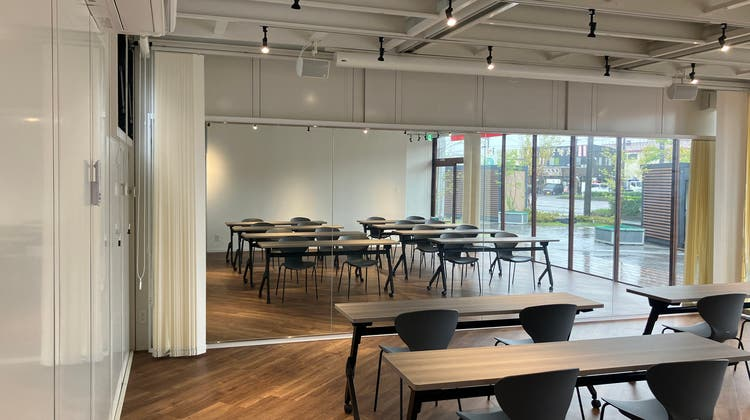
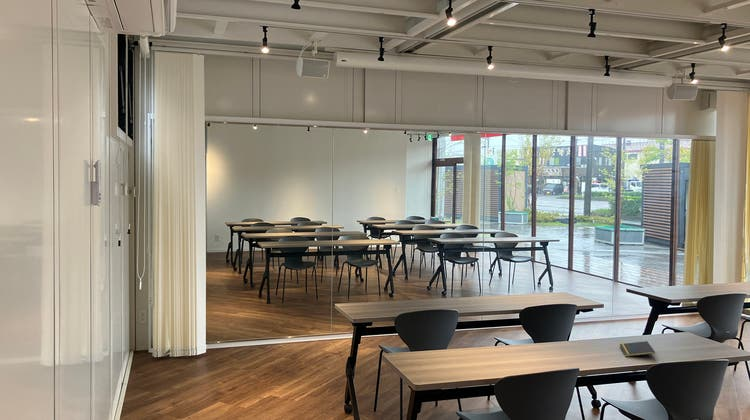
+ notepad (636, 348)
